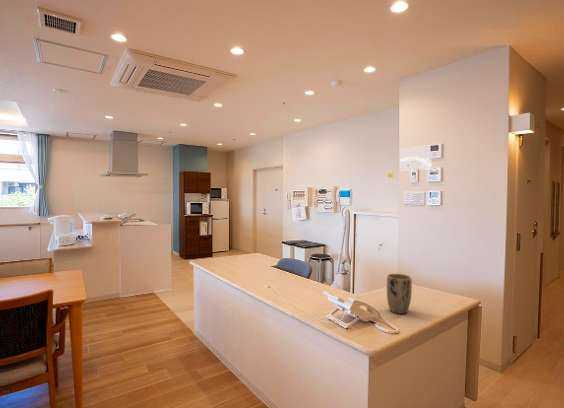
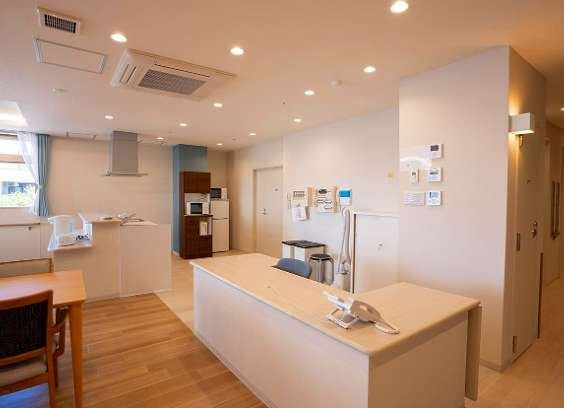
- plant pot (398, 293)
